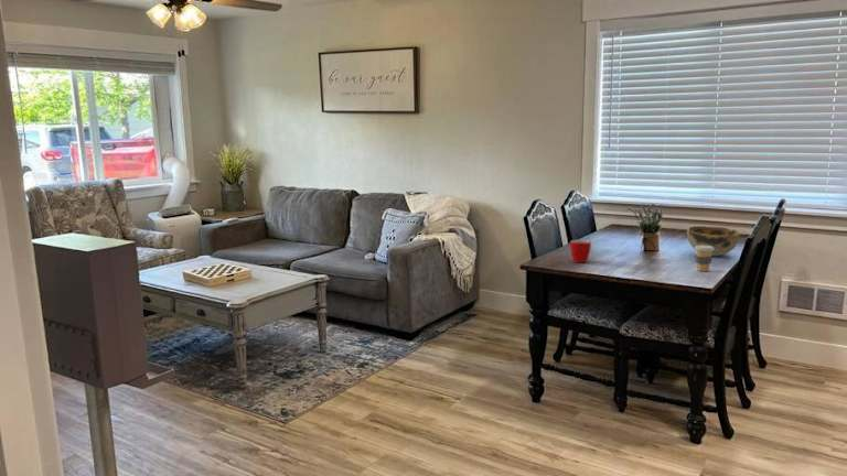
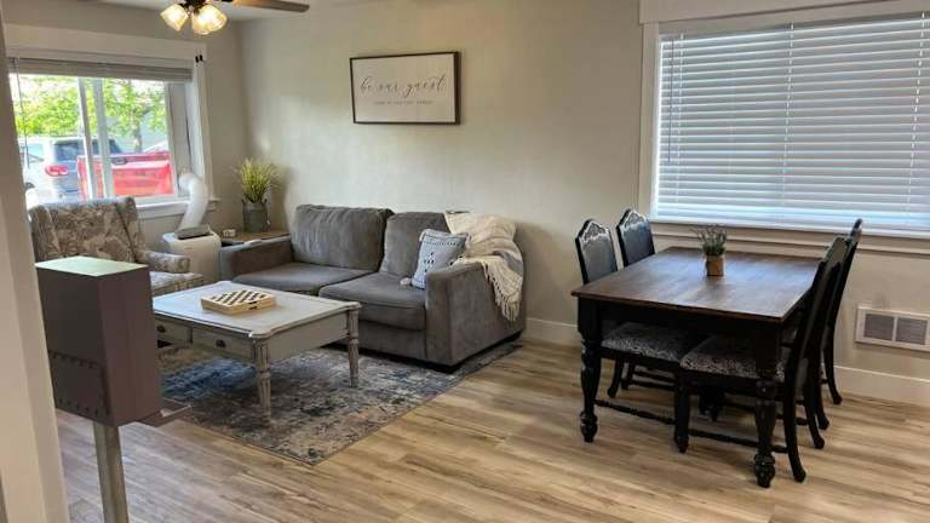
- decorative bowl (712, 241)
- mug (580, 250)
- coffee cup (704, 258)
